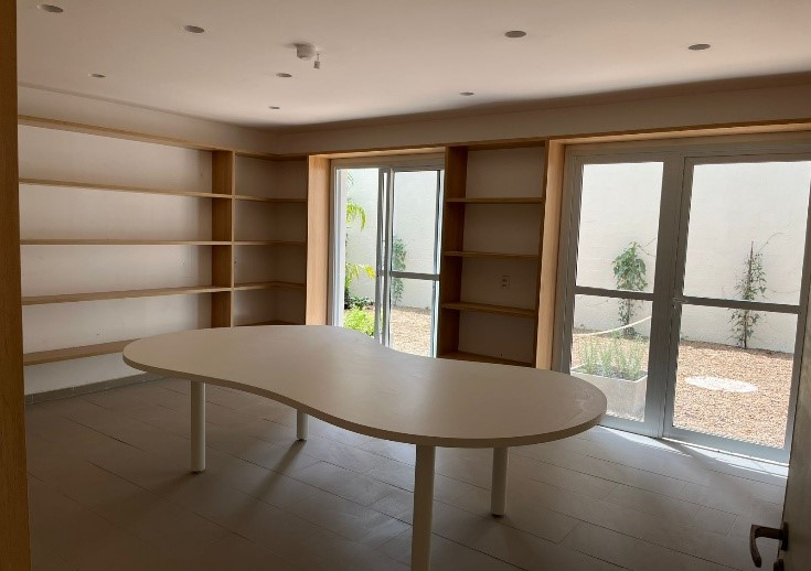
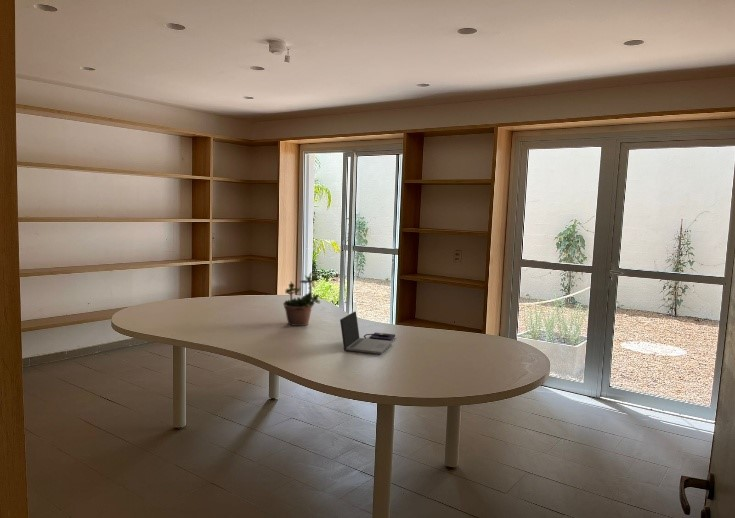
+ laptop computer (371, 334)
+ potted plant (299, 297)
